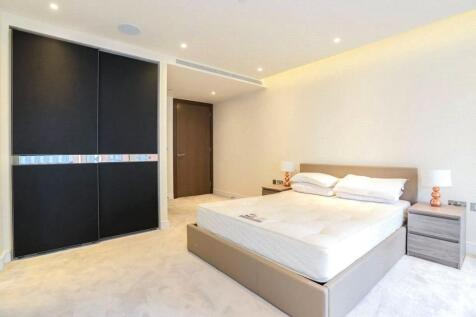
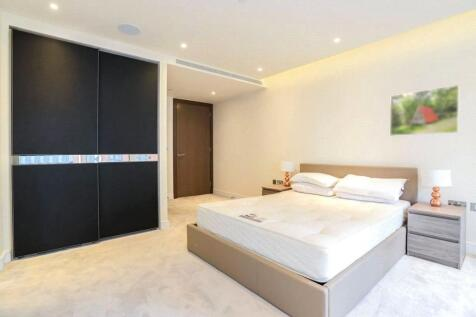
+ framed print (421, 112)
